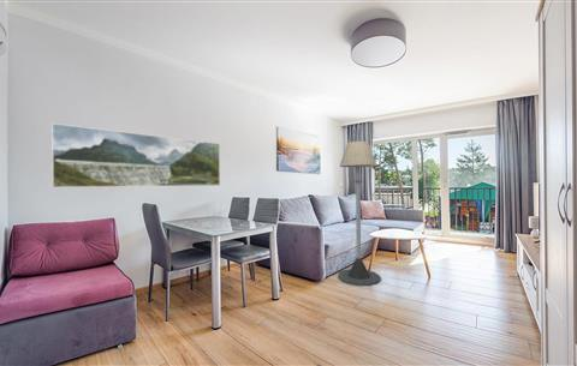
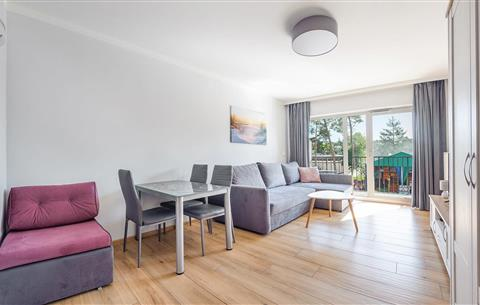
- floor lamp (358, 210)
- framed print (153, 161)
